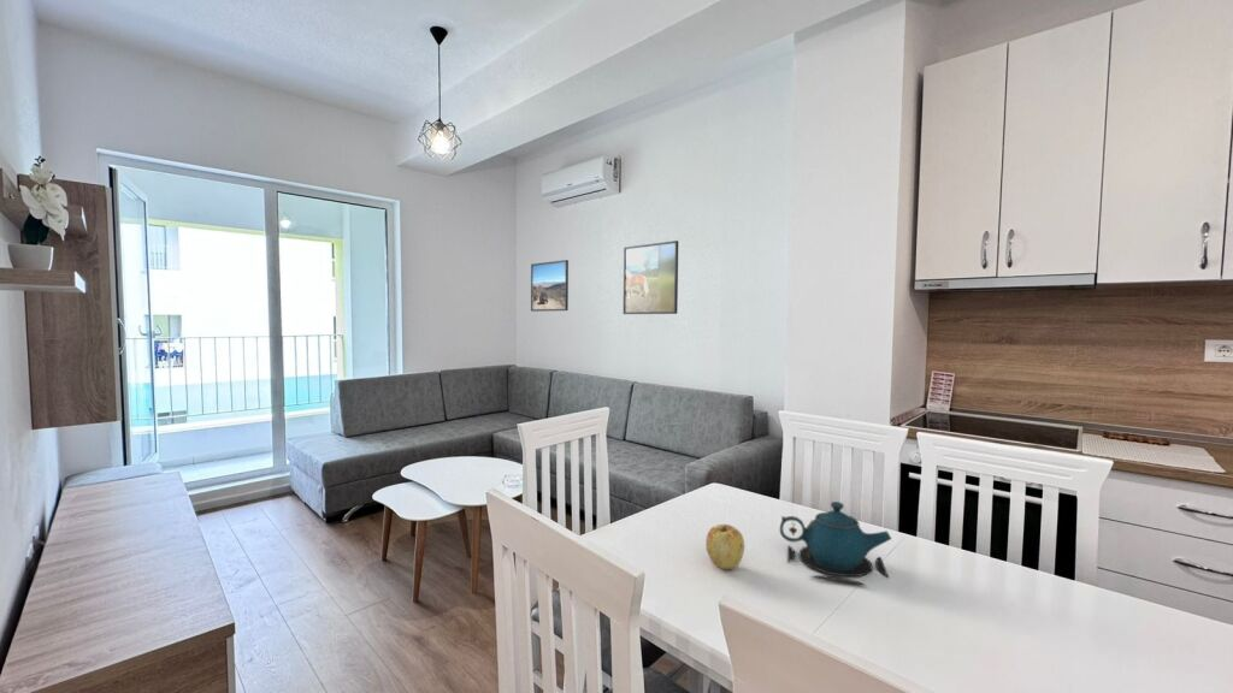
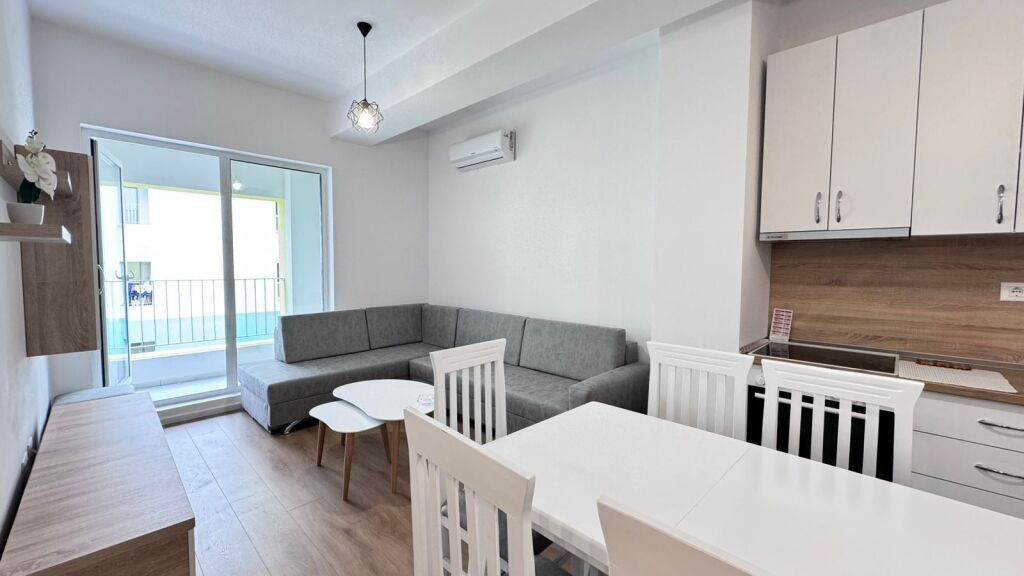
- apple (724, 546)
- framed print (548, 286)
- teapot (833, 531)
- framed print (649, 279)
